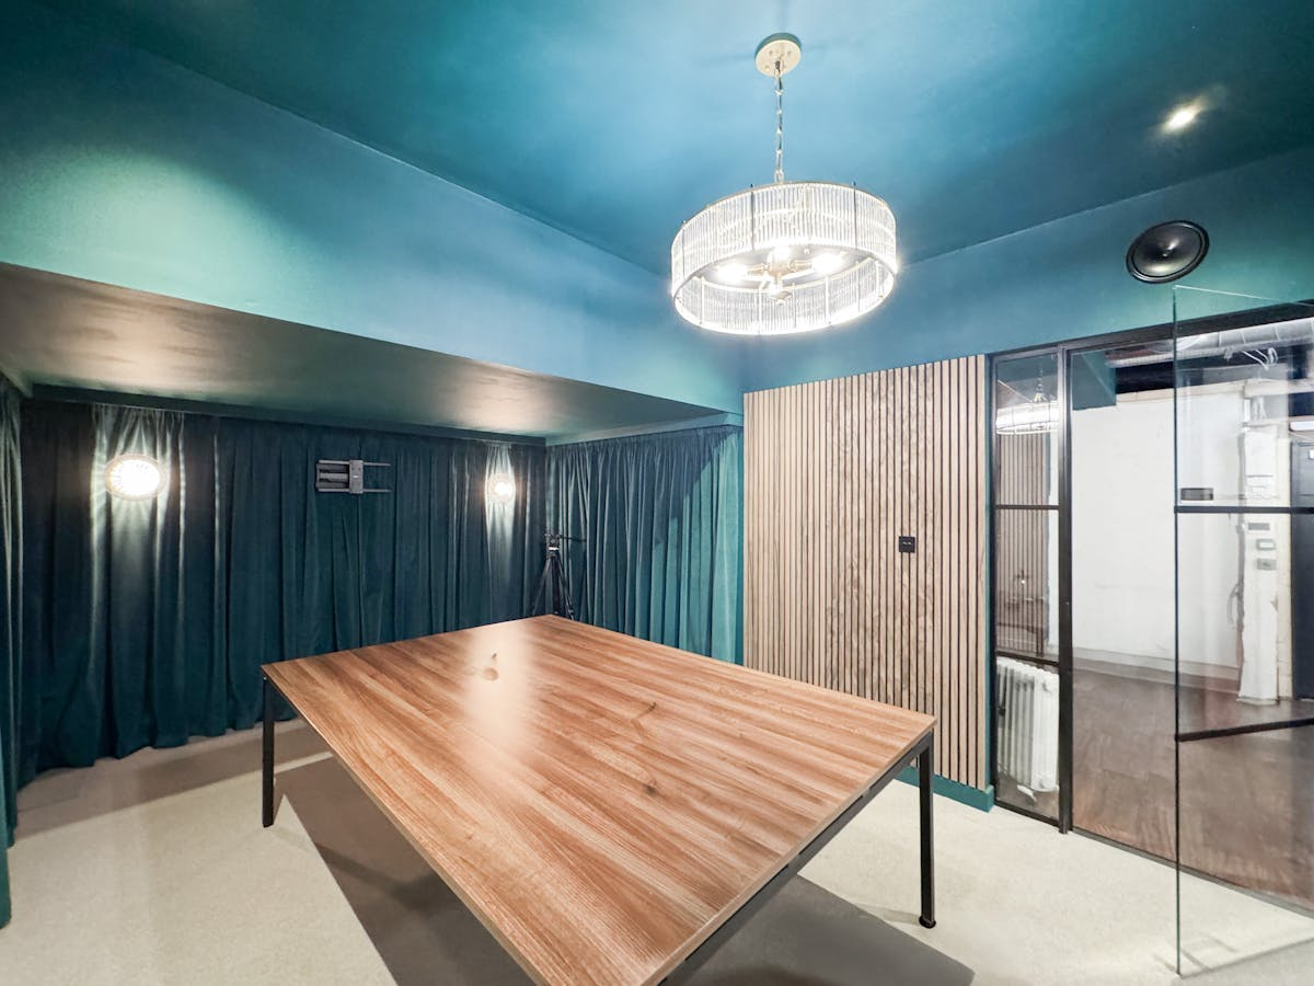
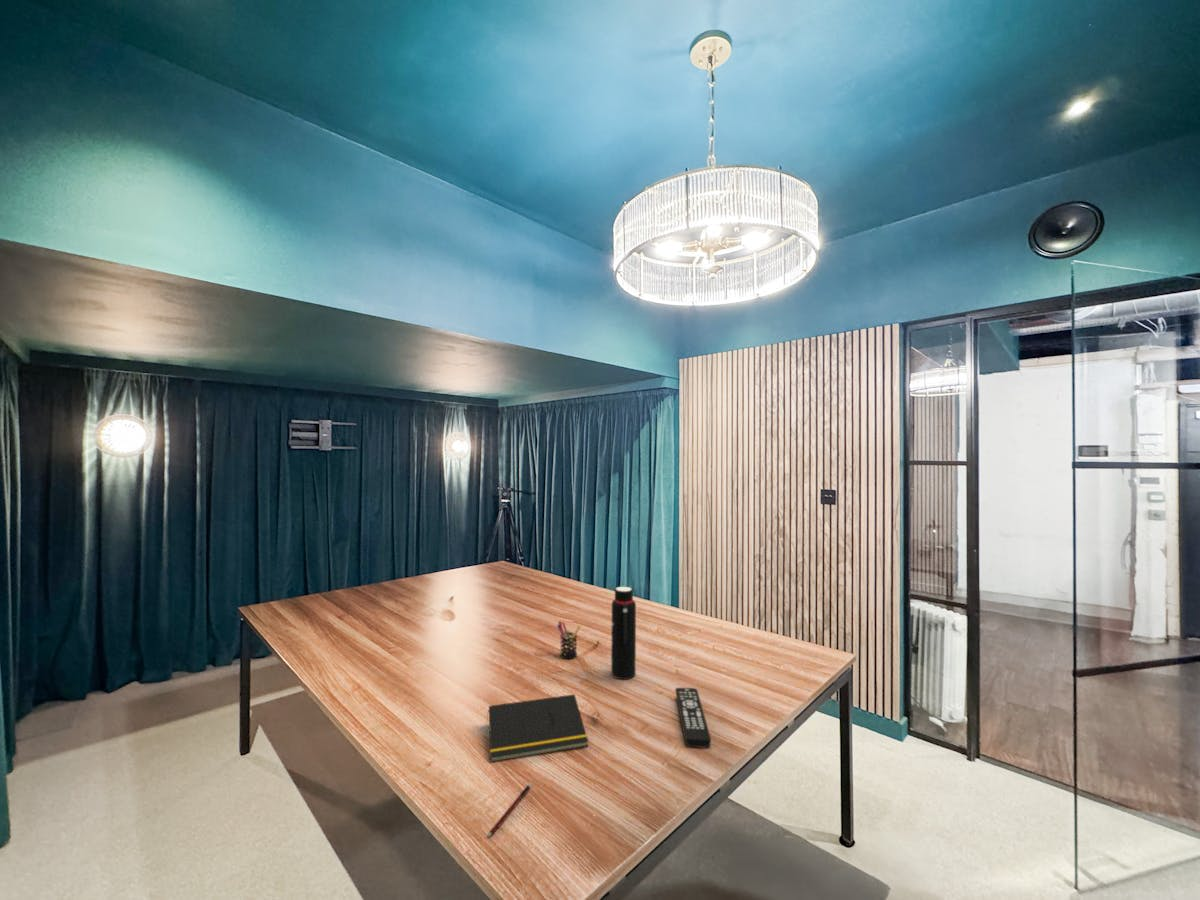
+ pen holder (567, 639)
+ notepad (536, 725)
+ water bottle (623, 632)
+ remote control (691, 714)
+ pen (512, 806)
